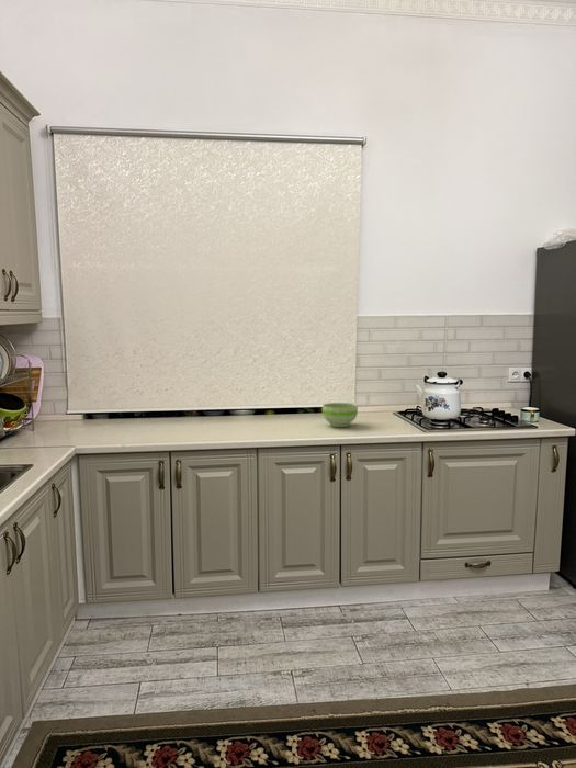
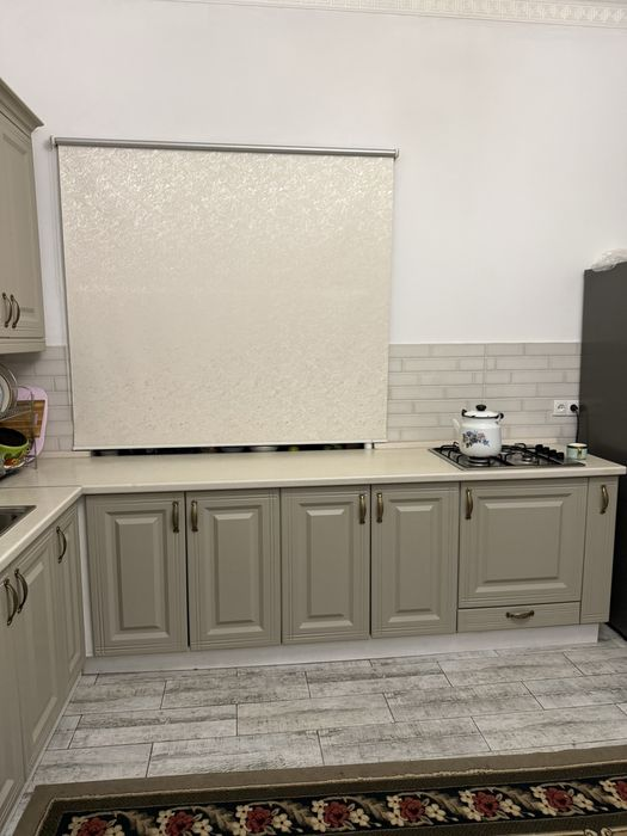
- bowl (339, 415)
